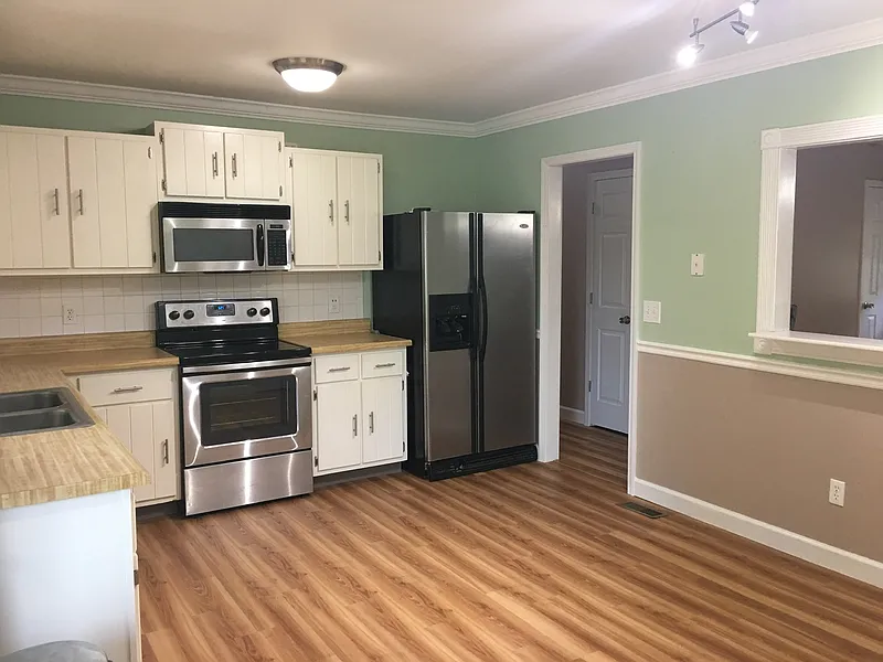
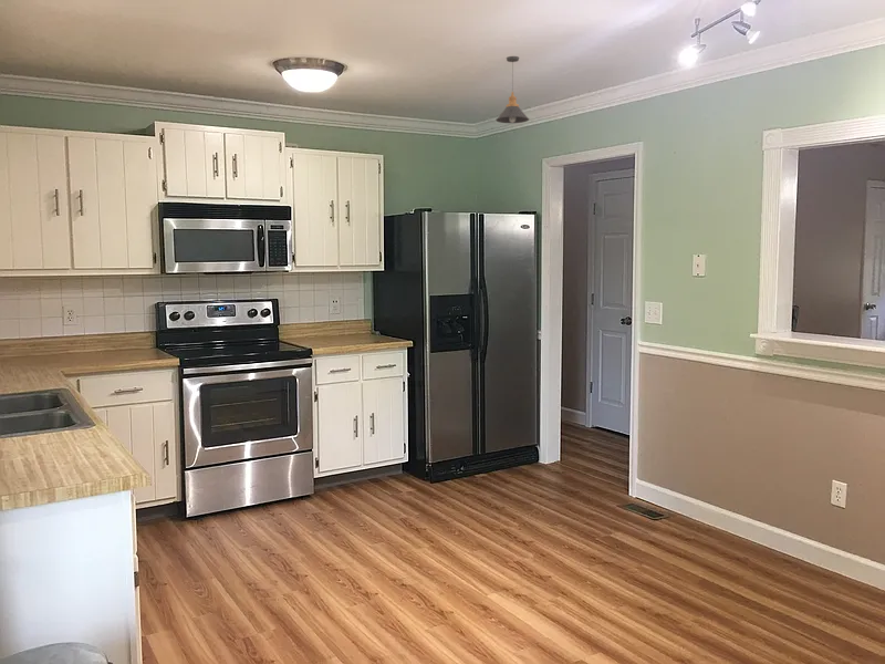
+ pendant light (512, 90)
